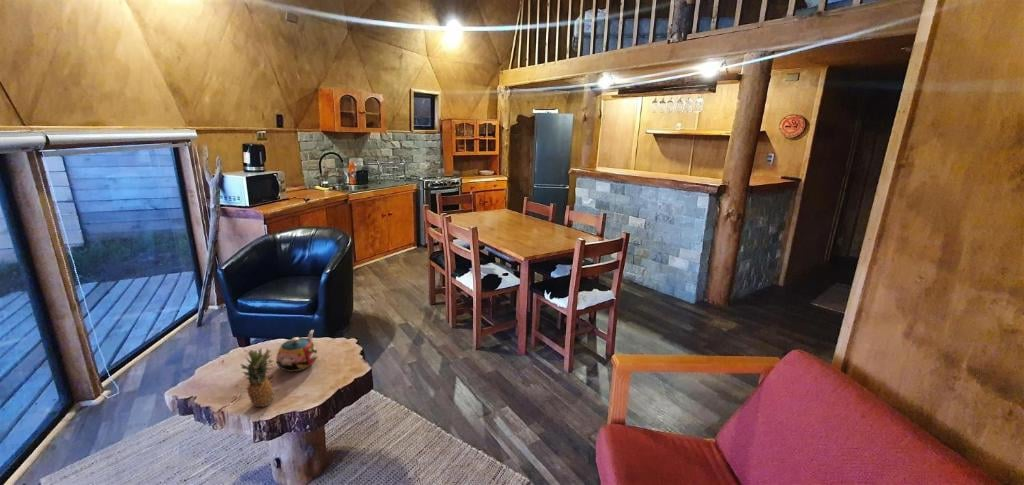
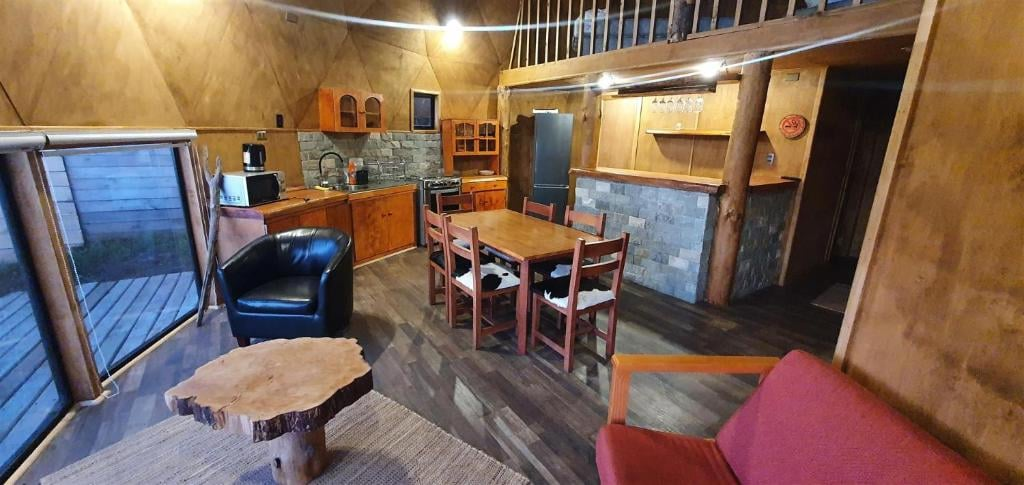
- fruit (261, 377)
- teapot (297, 350)
